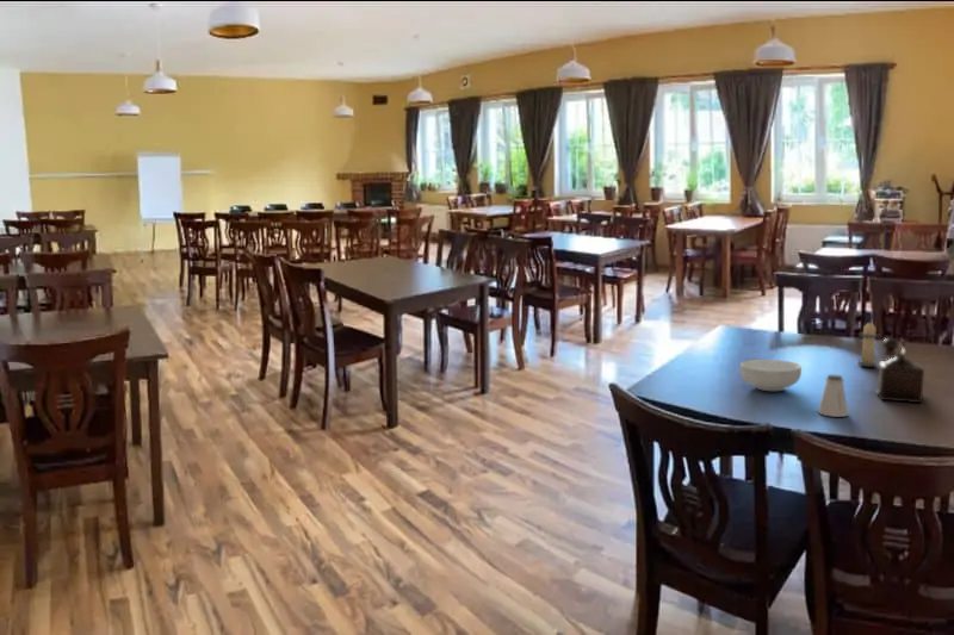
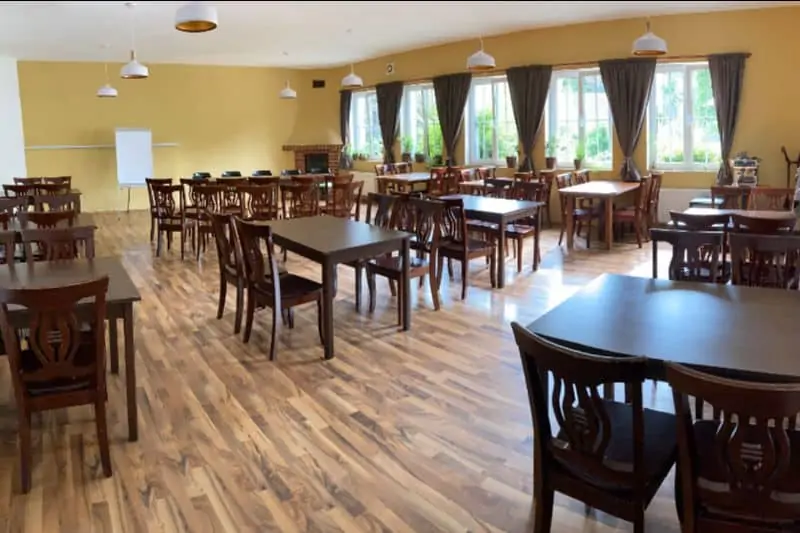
- candle (868, 342)
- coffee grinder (900, 367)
- cereal bowl (769, 375)
- saltshaker (834, 394)
